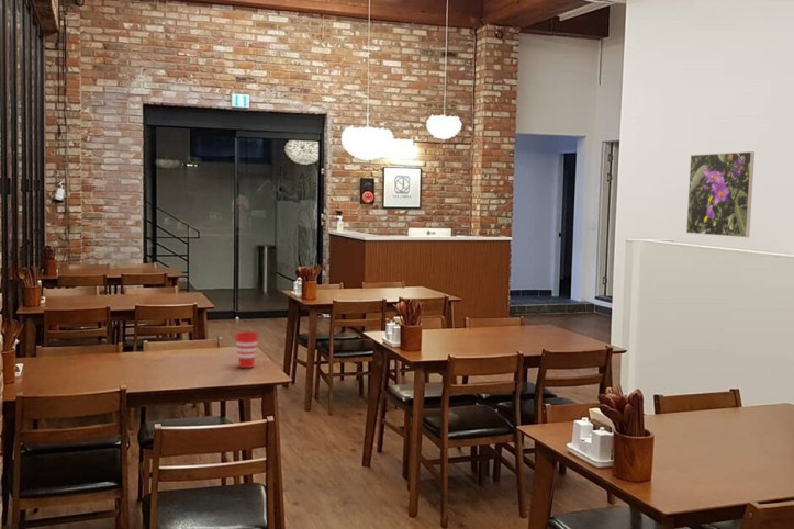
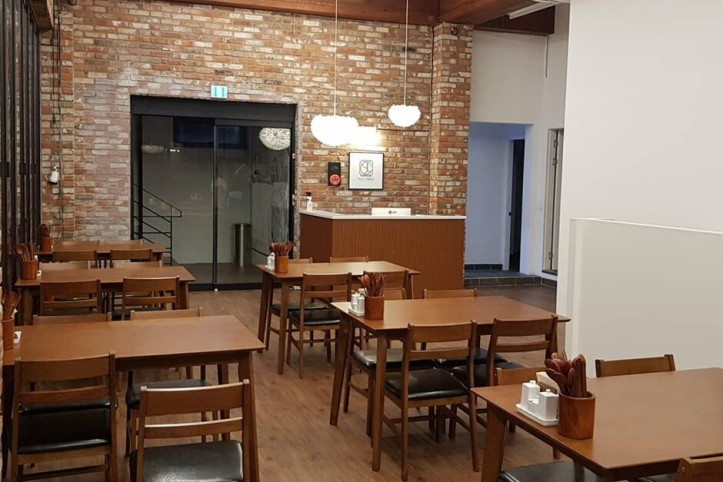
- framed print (718, 194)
- cup (246, 350)
